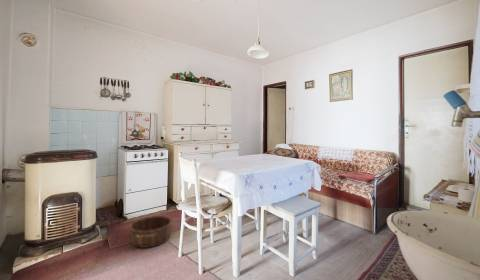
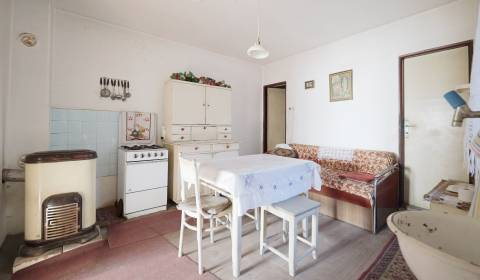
- wooden bucket (151, 230)
